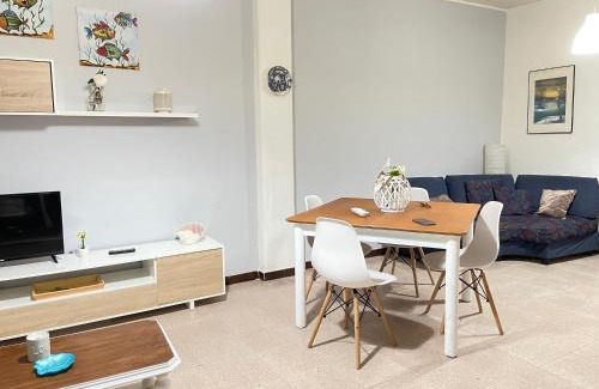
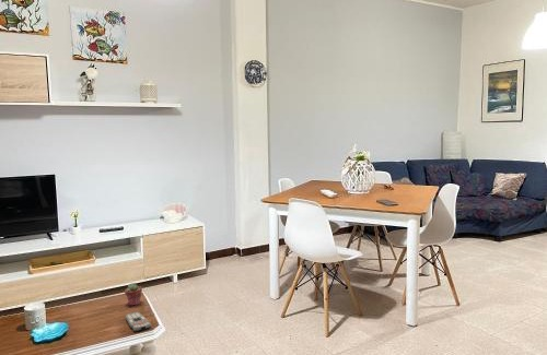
+ remote control (137, 320)
+ potted succulent (133, 293)
